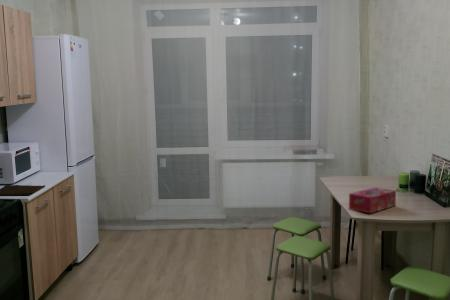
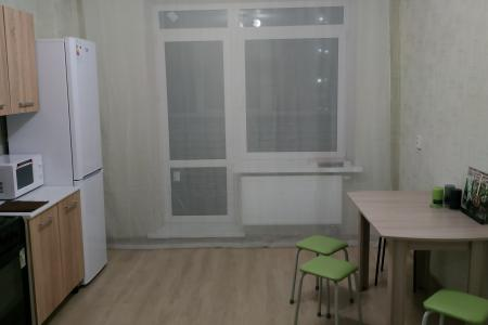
- tissue box (372, 199)
